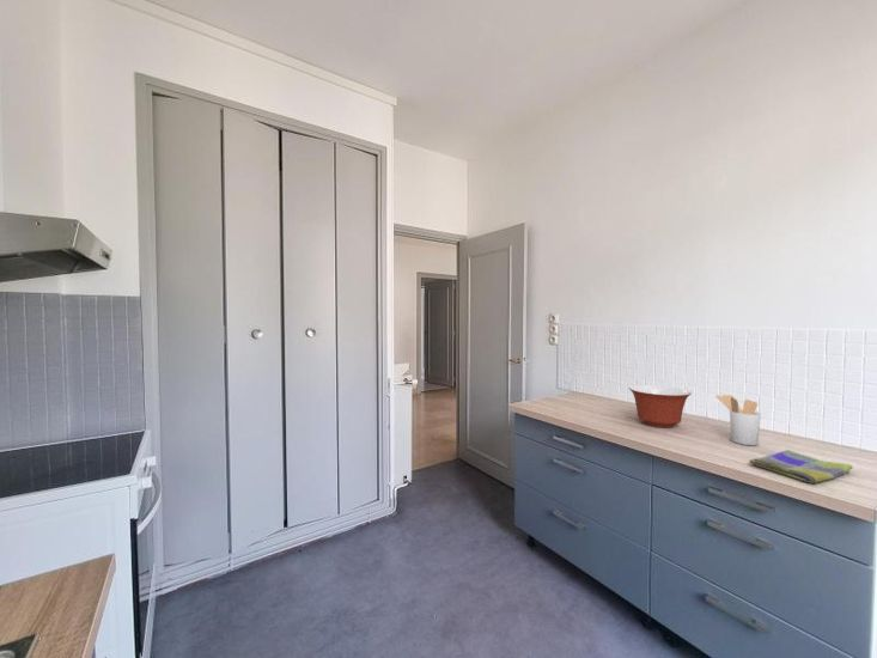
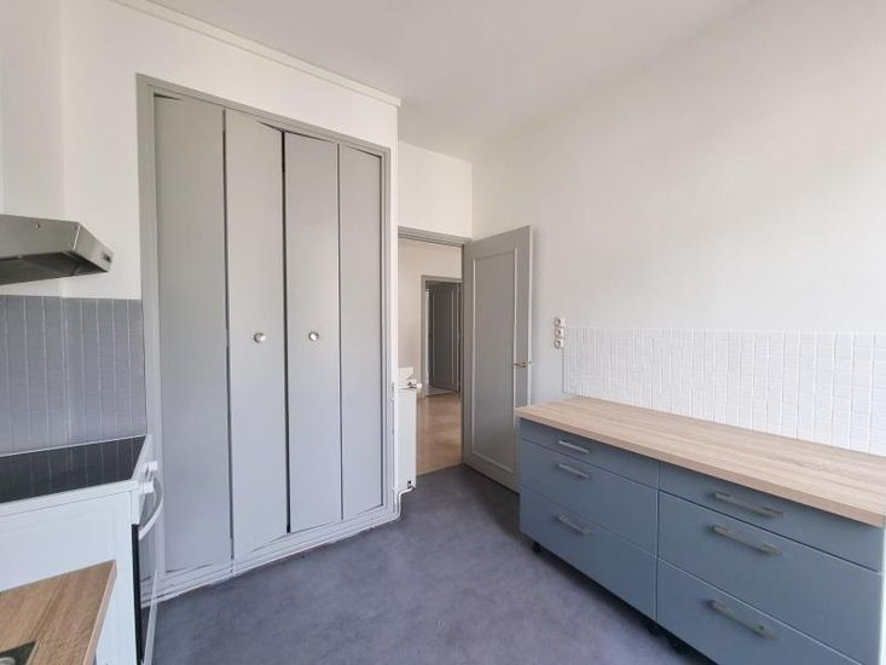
- utensil holder (737, 418)
- dish towel (799, 464)
- mixing bowl (658, 407)
